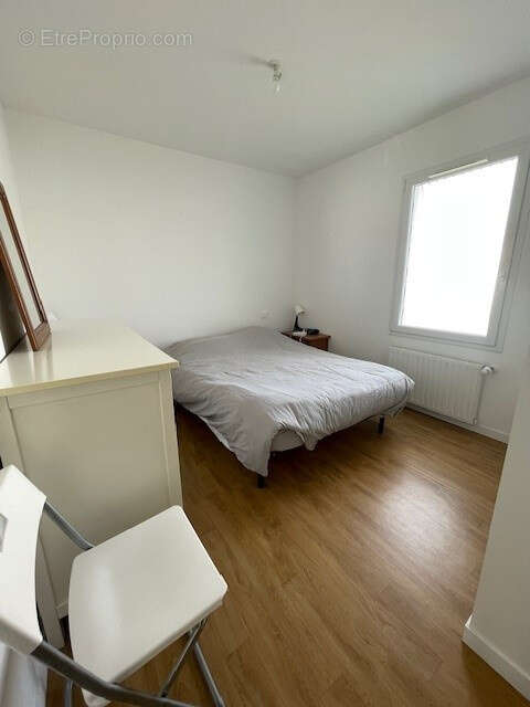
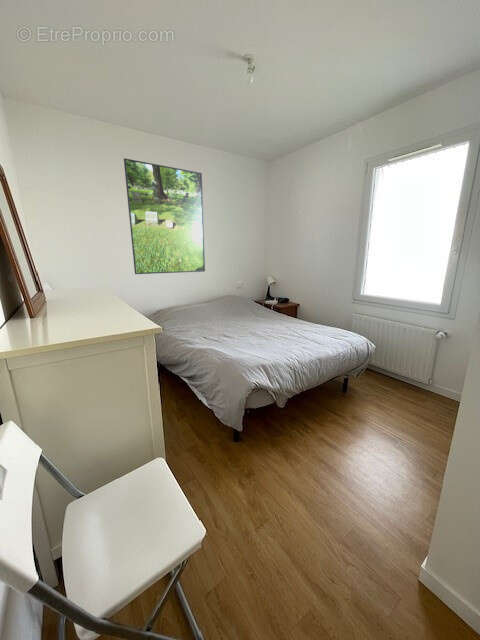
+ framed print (169, 222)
